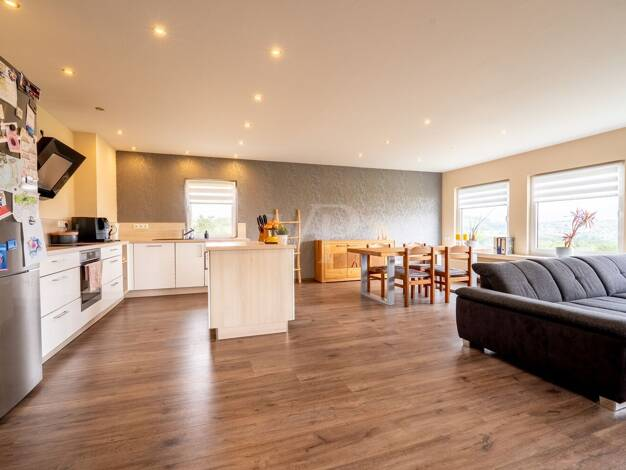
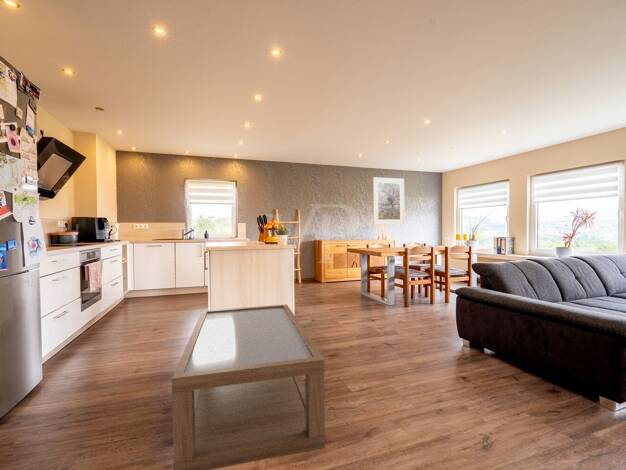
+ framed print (389, 201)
+ coffee table (248, 362)
